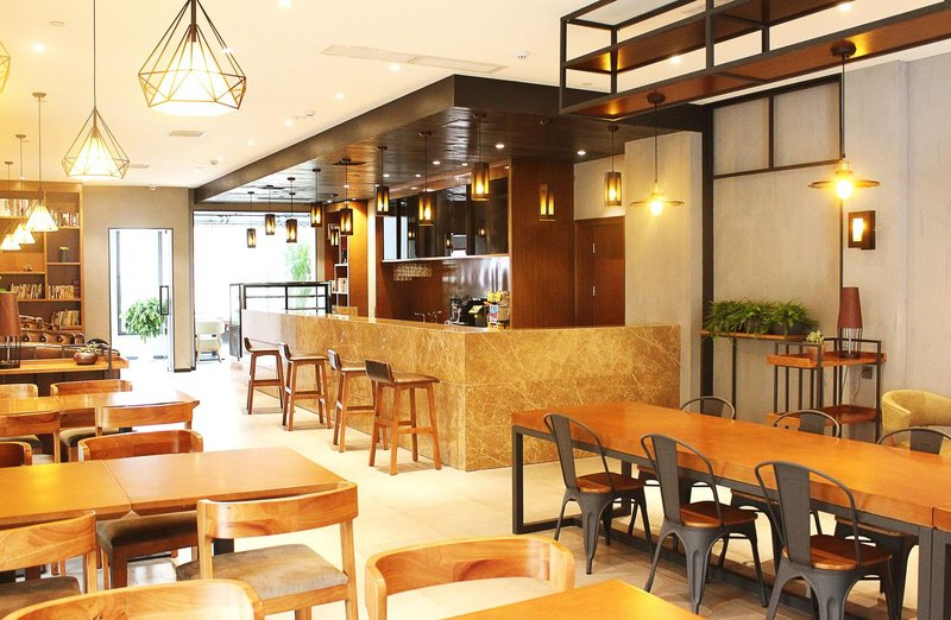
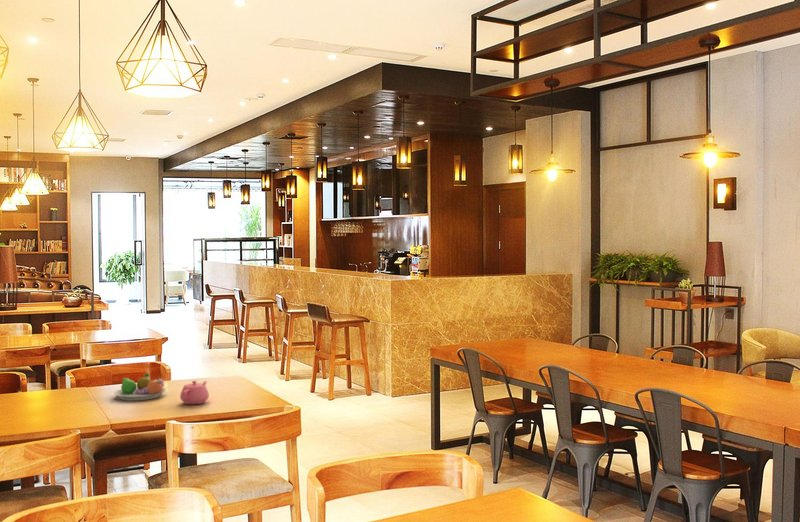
+ fruit bowl (139, 386)
+ teapot (195, 391)
